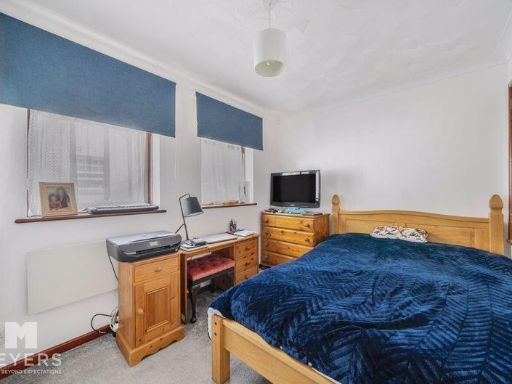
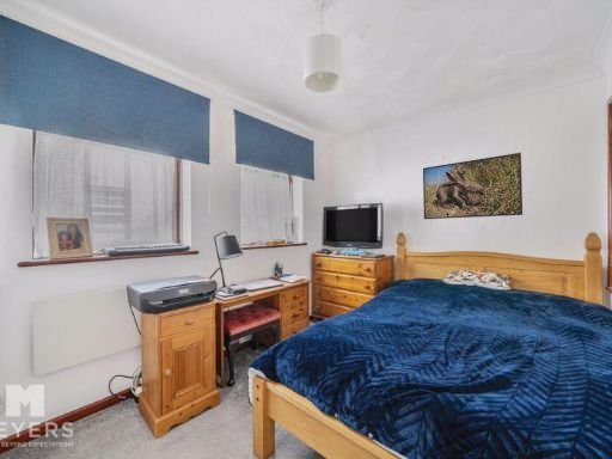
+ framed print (467, 189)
